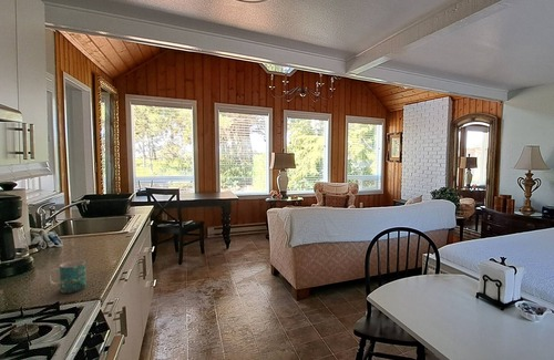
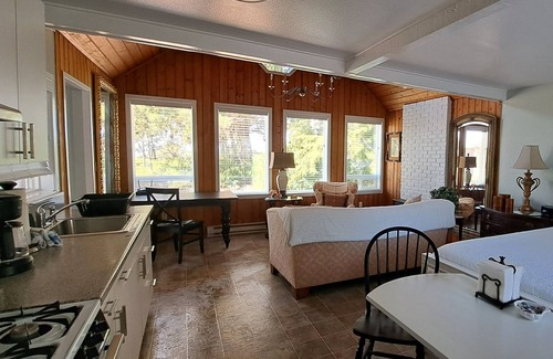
- mug (68, 276)
